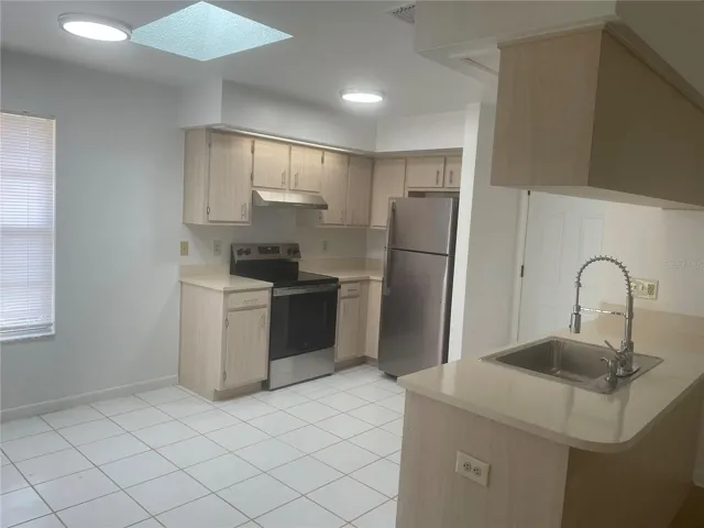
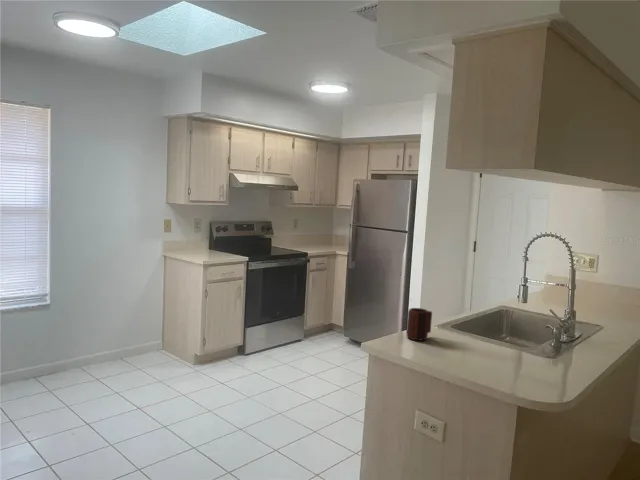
+ mug (420, 323)
